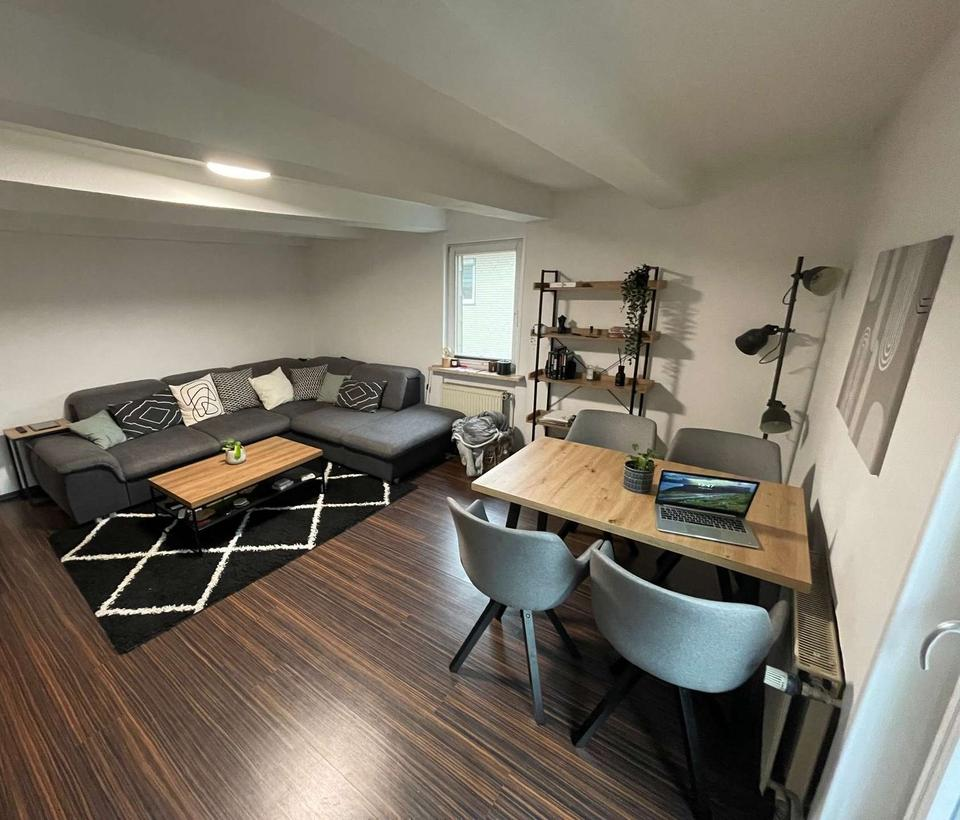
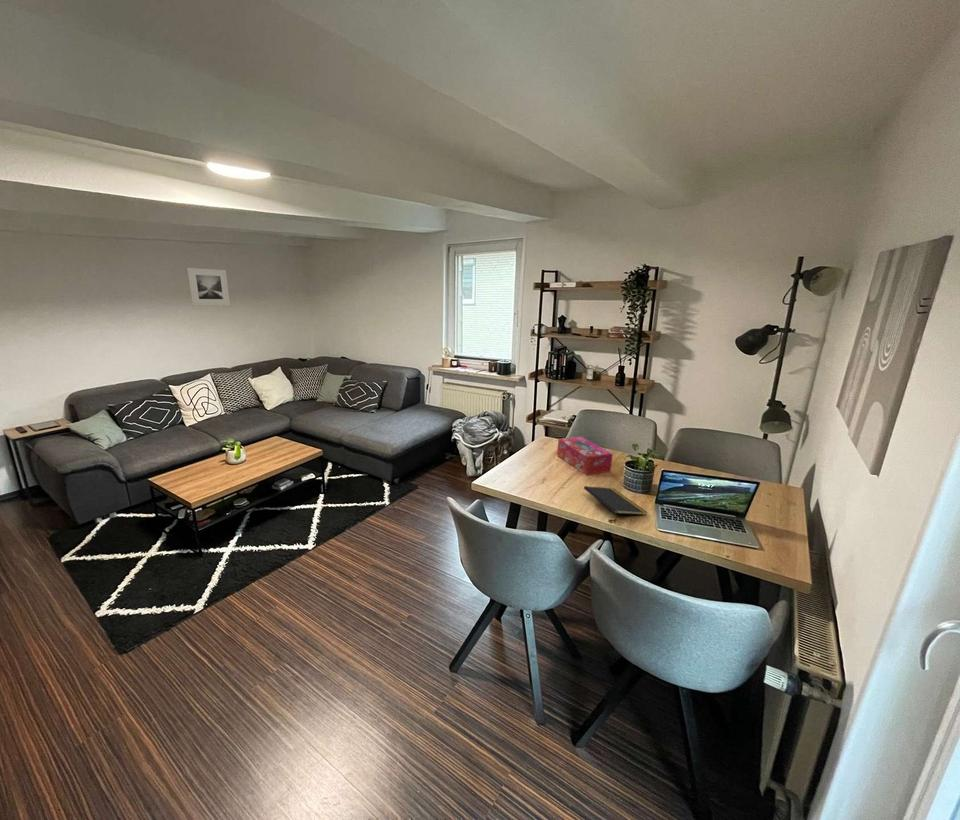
+ notepad (614, 499)
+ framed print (209, 287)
+ tissue box (583, 454)
